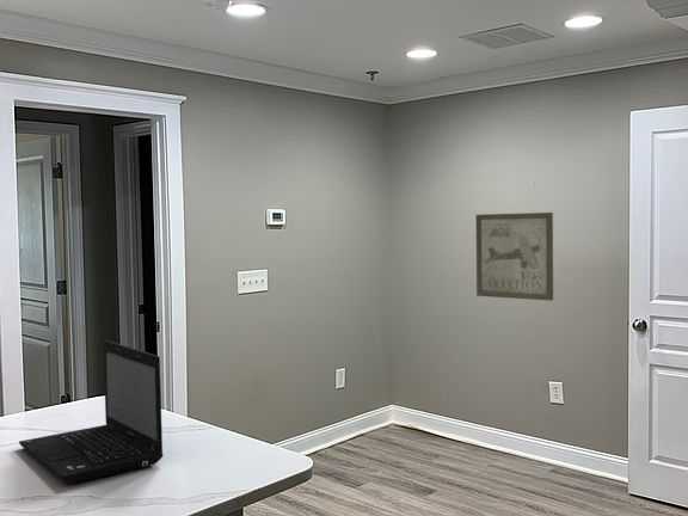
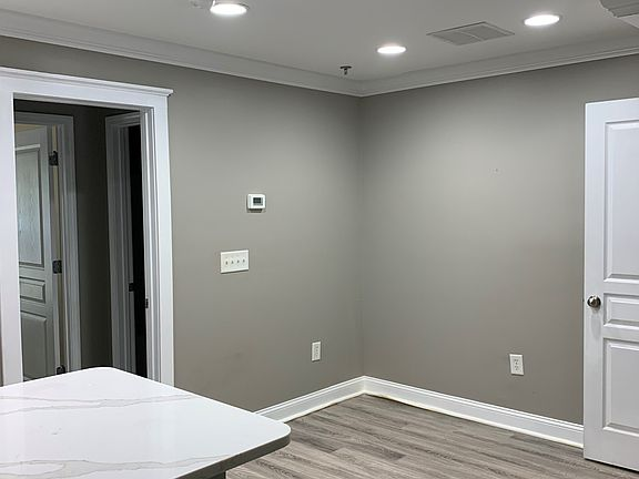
- laptop (105, 404)
- wall art (512, 256)
